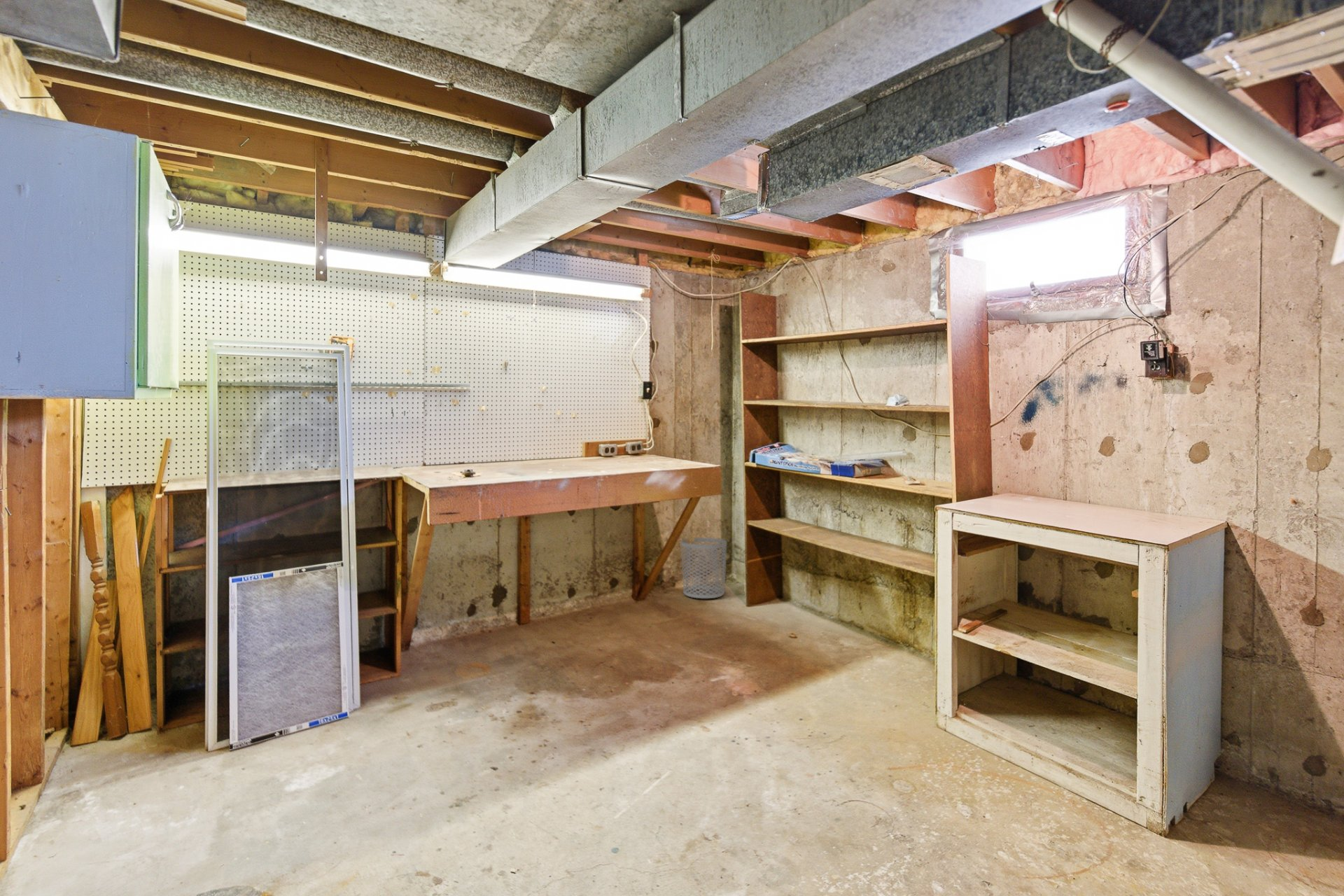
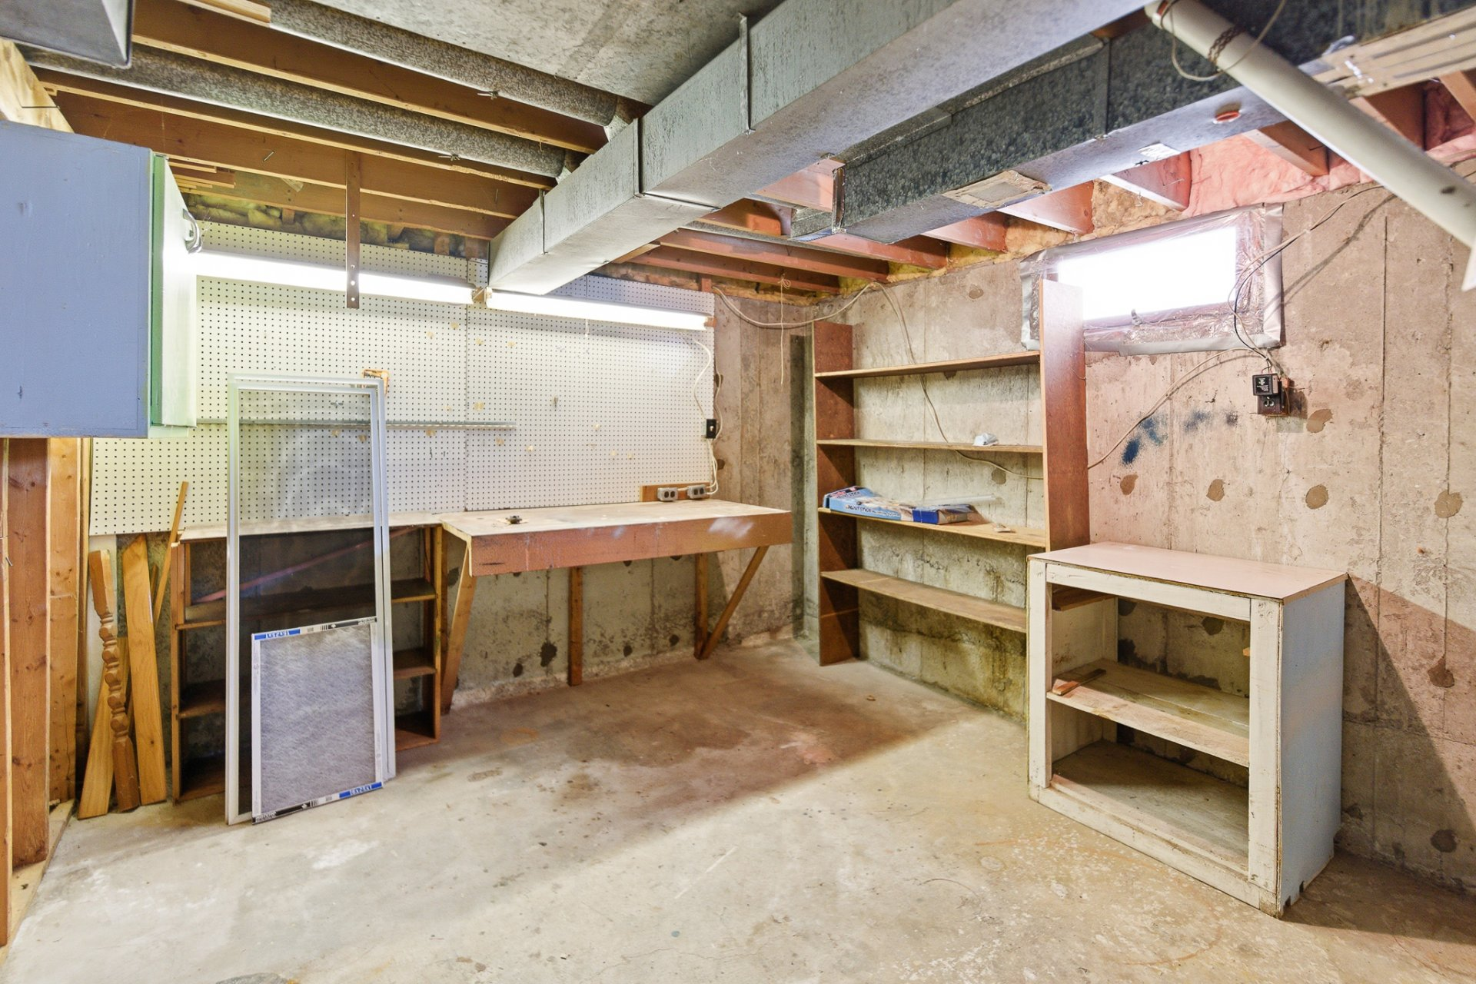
- waste bin (704, 567)
